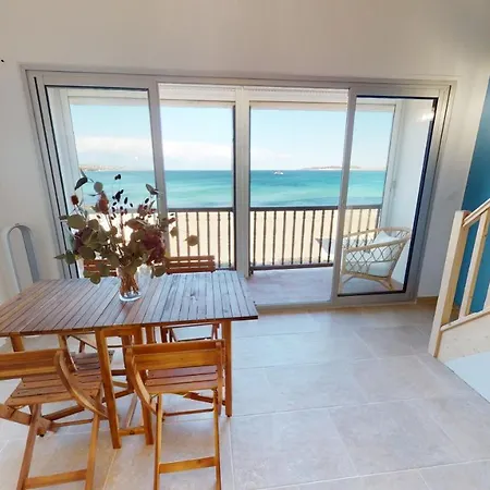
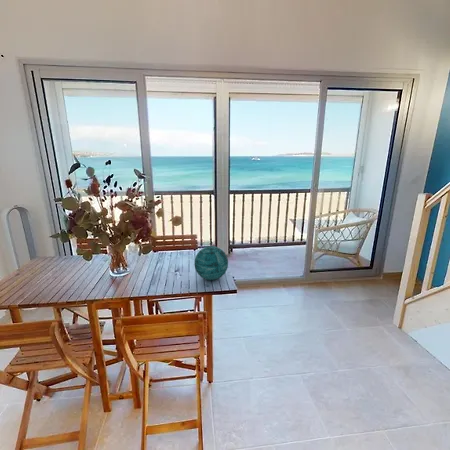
+ decorative orb (211, 263)
